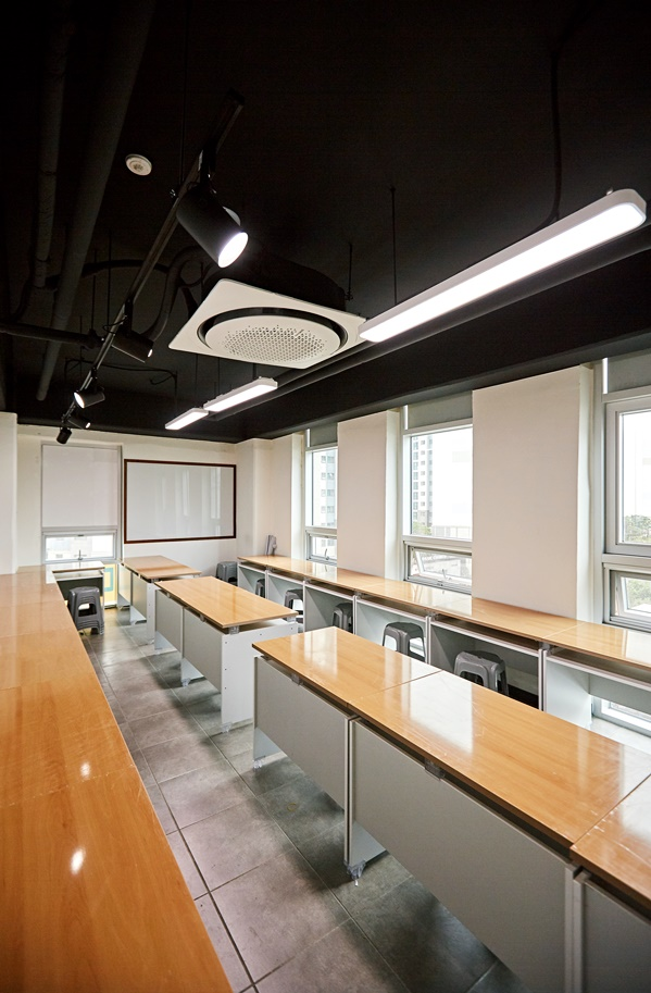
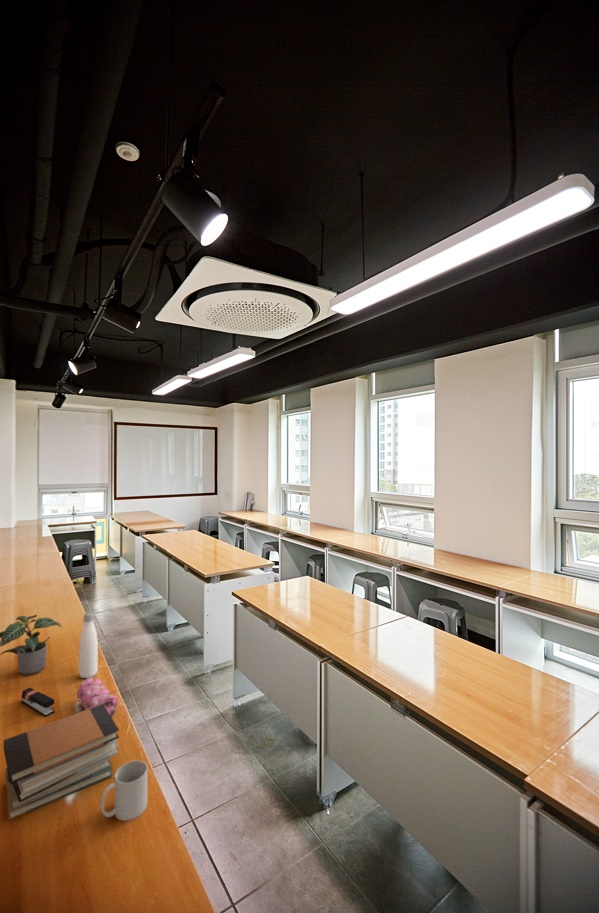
+ pencil case (96, 697)
+ water bottle (88, 644)
+ potted plant (26, 644)
+ mug (124, 793)
+ stapler (37, 700)
+ book stack (62, 756)
